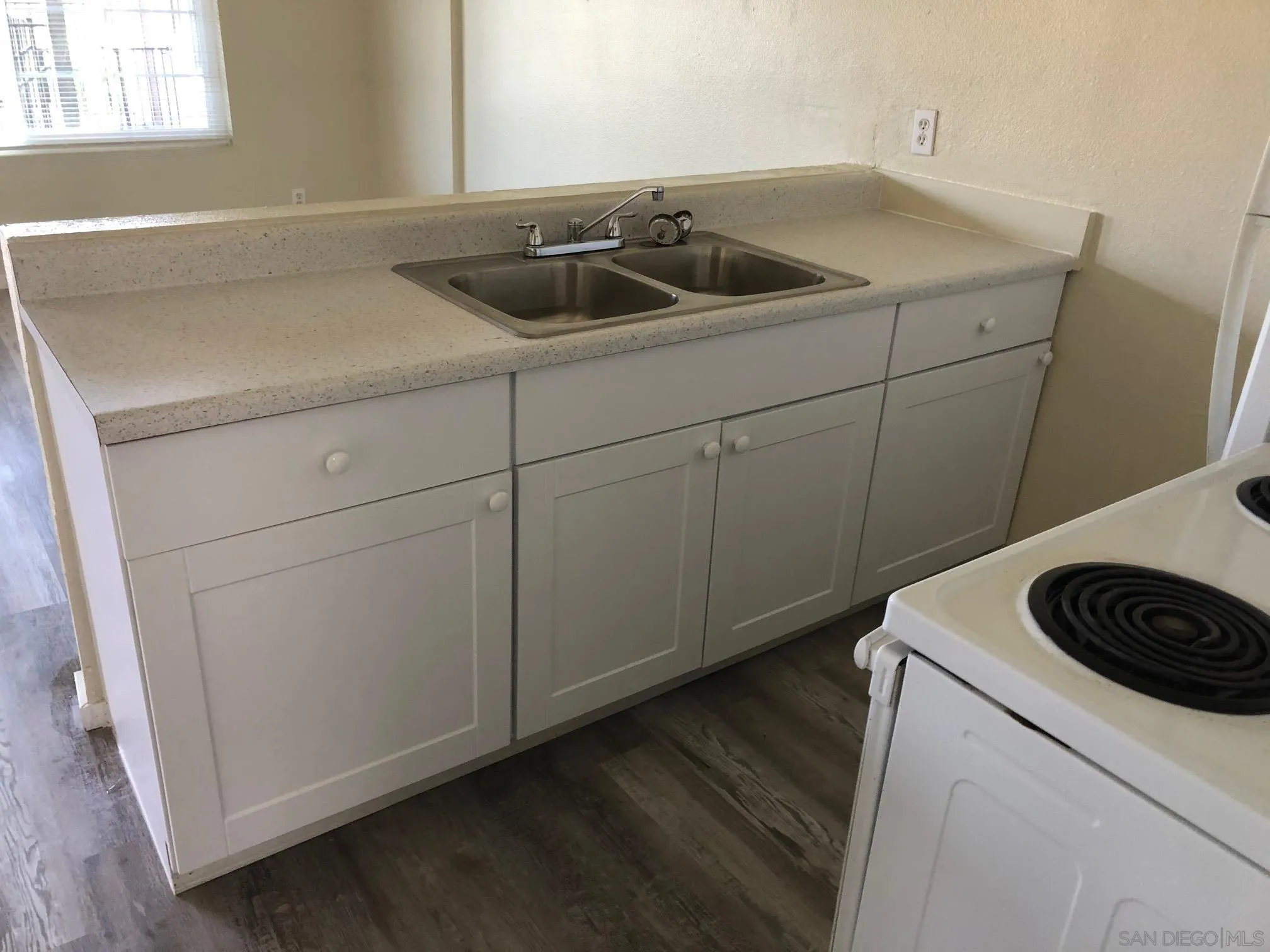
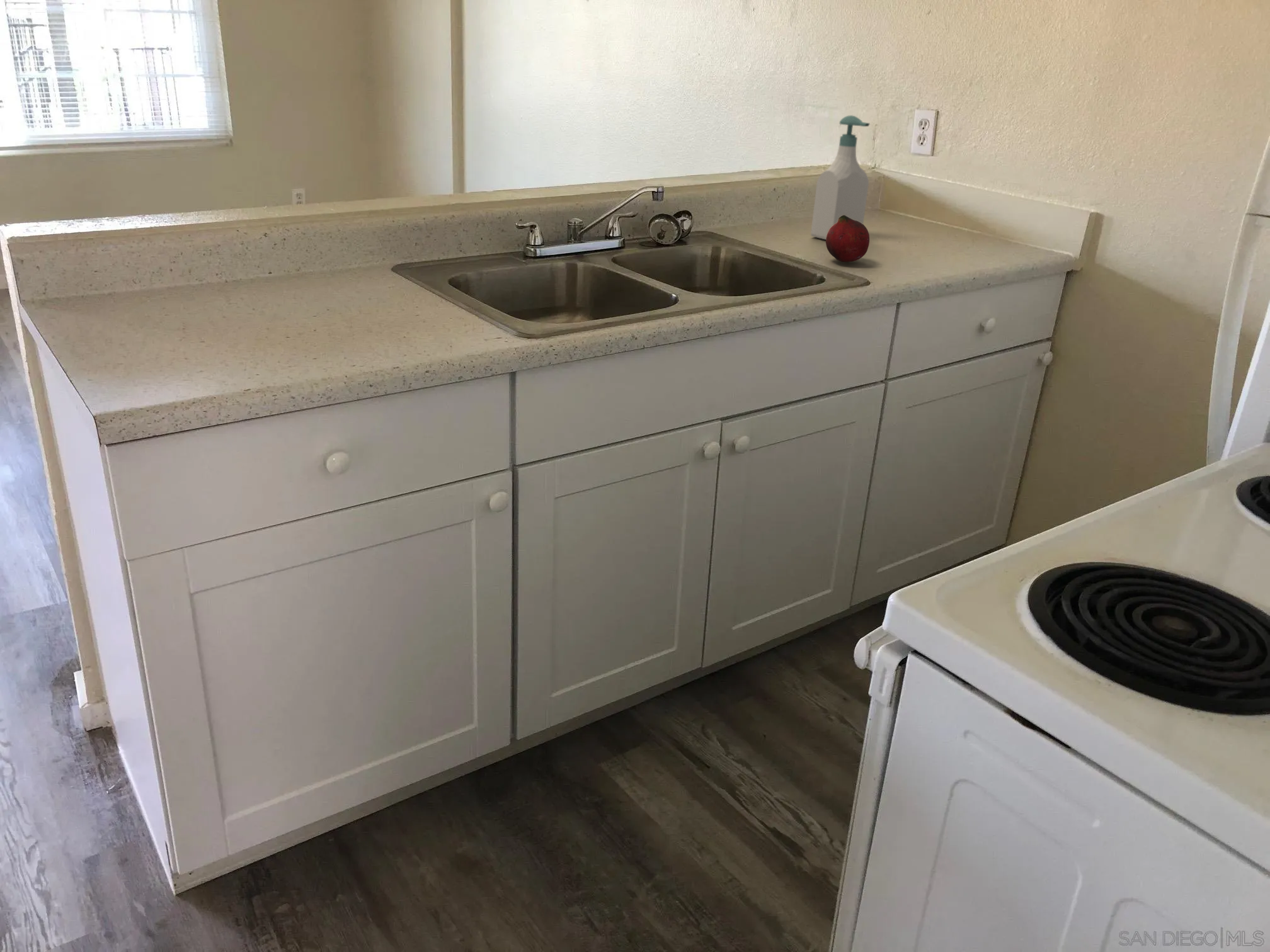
+ fruit (848, 238)
+ soap bottle (846, 178)
